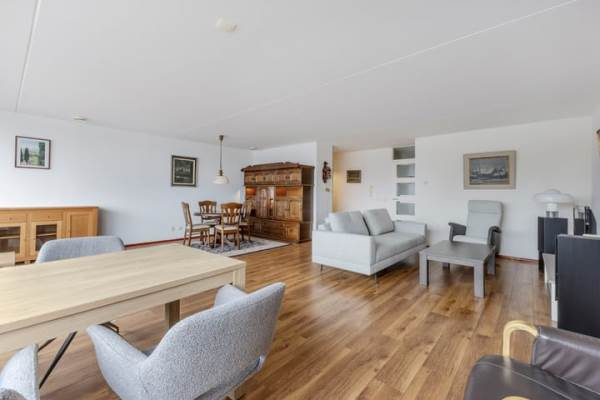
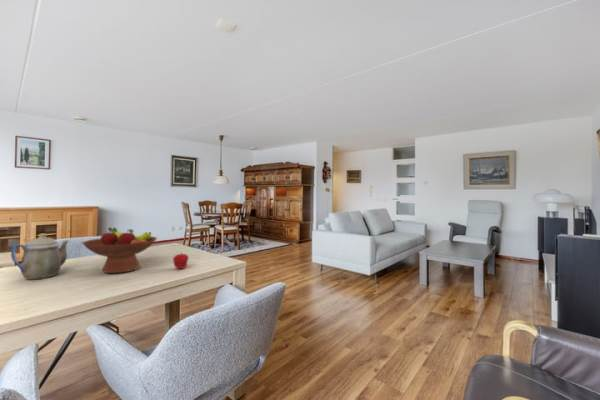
+ fruit bowl (121, 249)
+ teapot (41, 254)
+ apple (180, 260)
